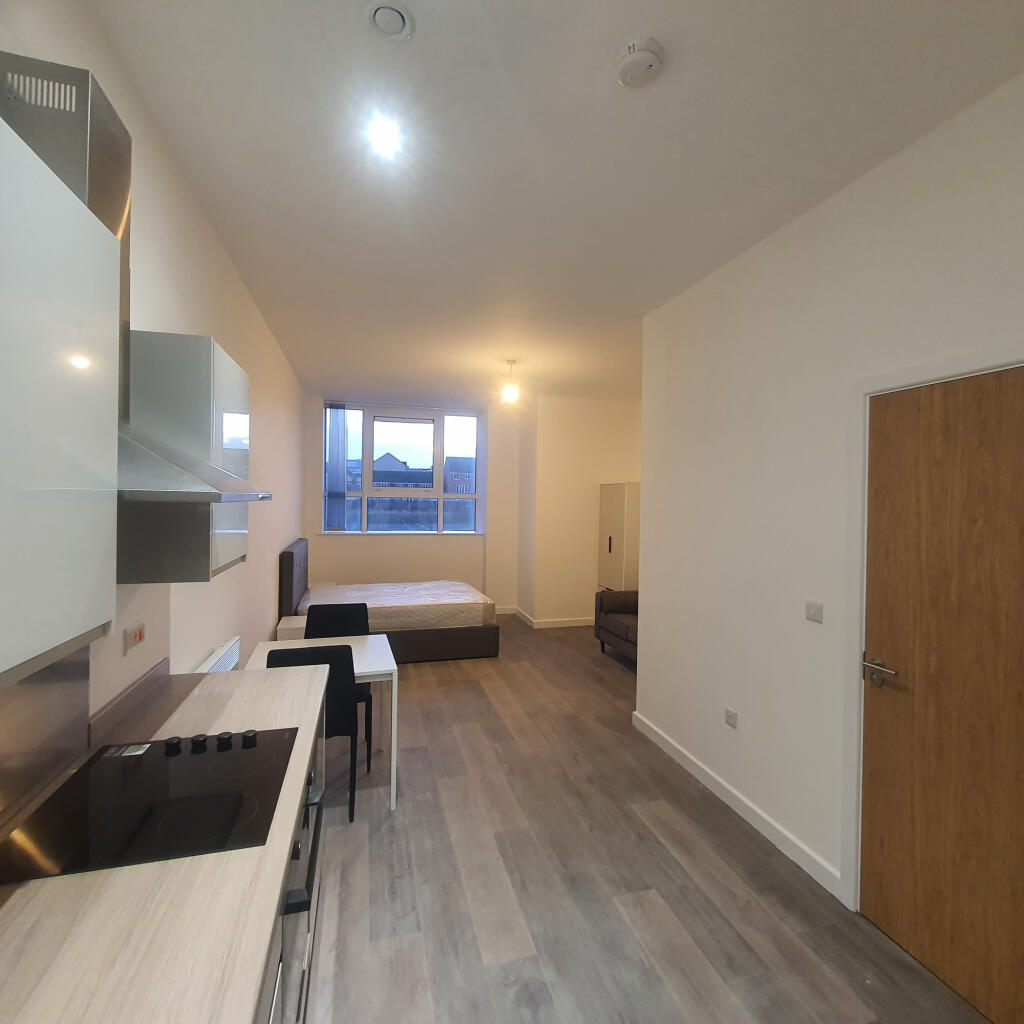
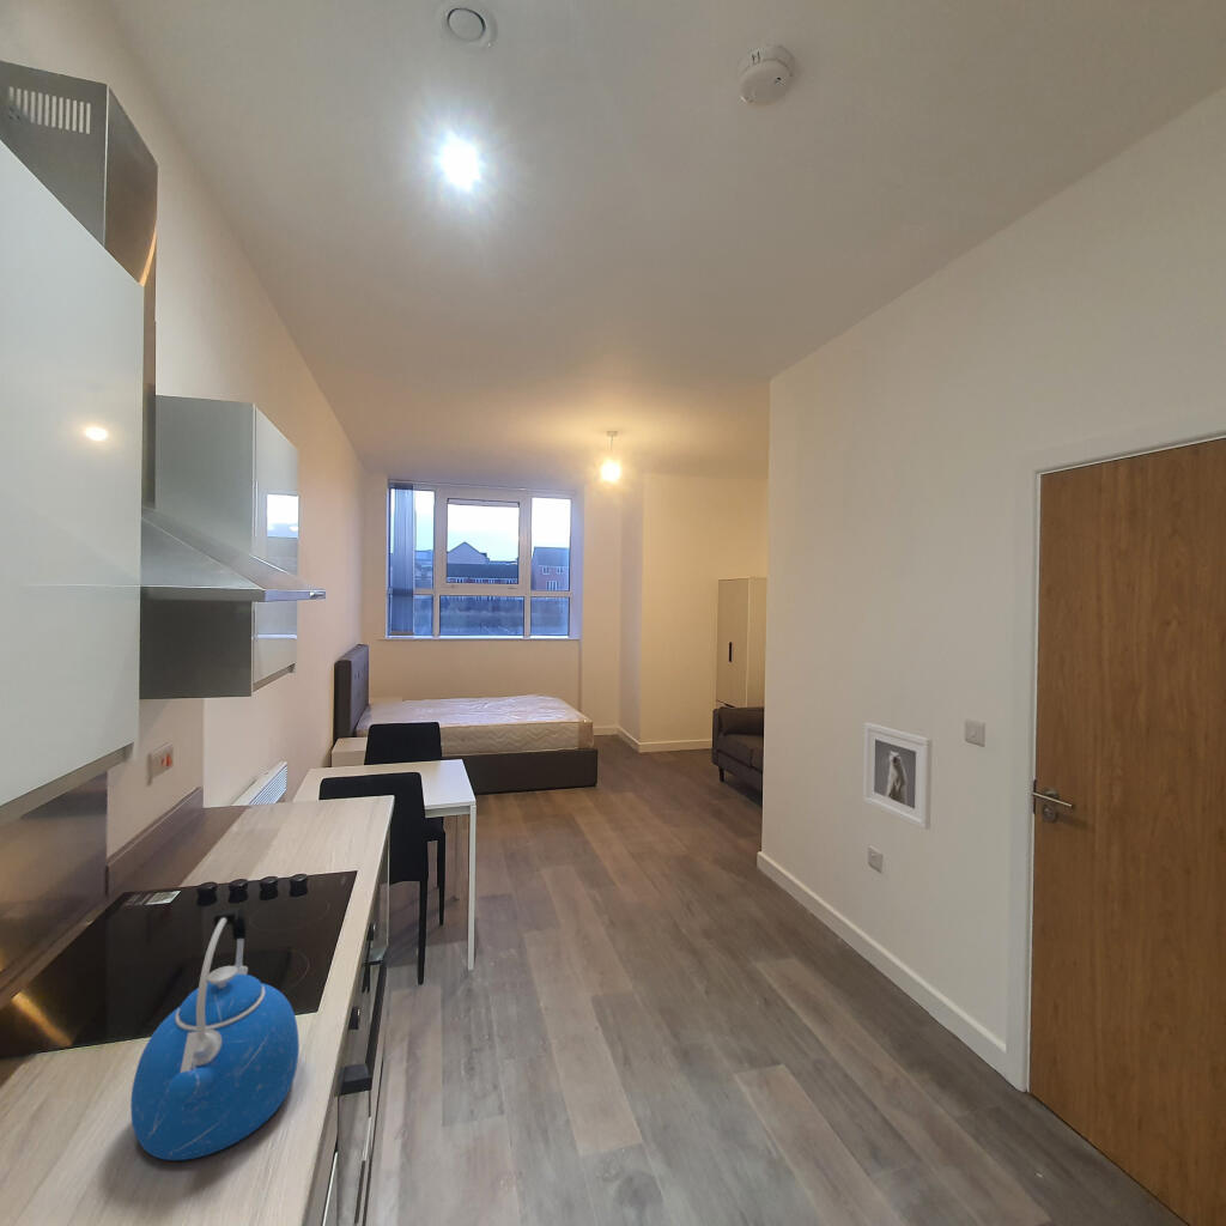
+ kettle (216, 1021)
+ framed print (894, 772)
